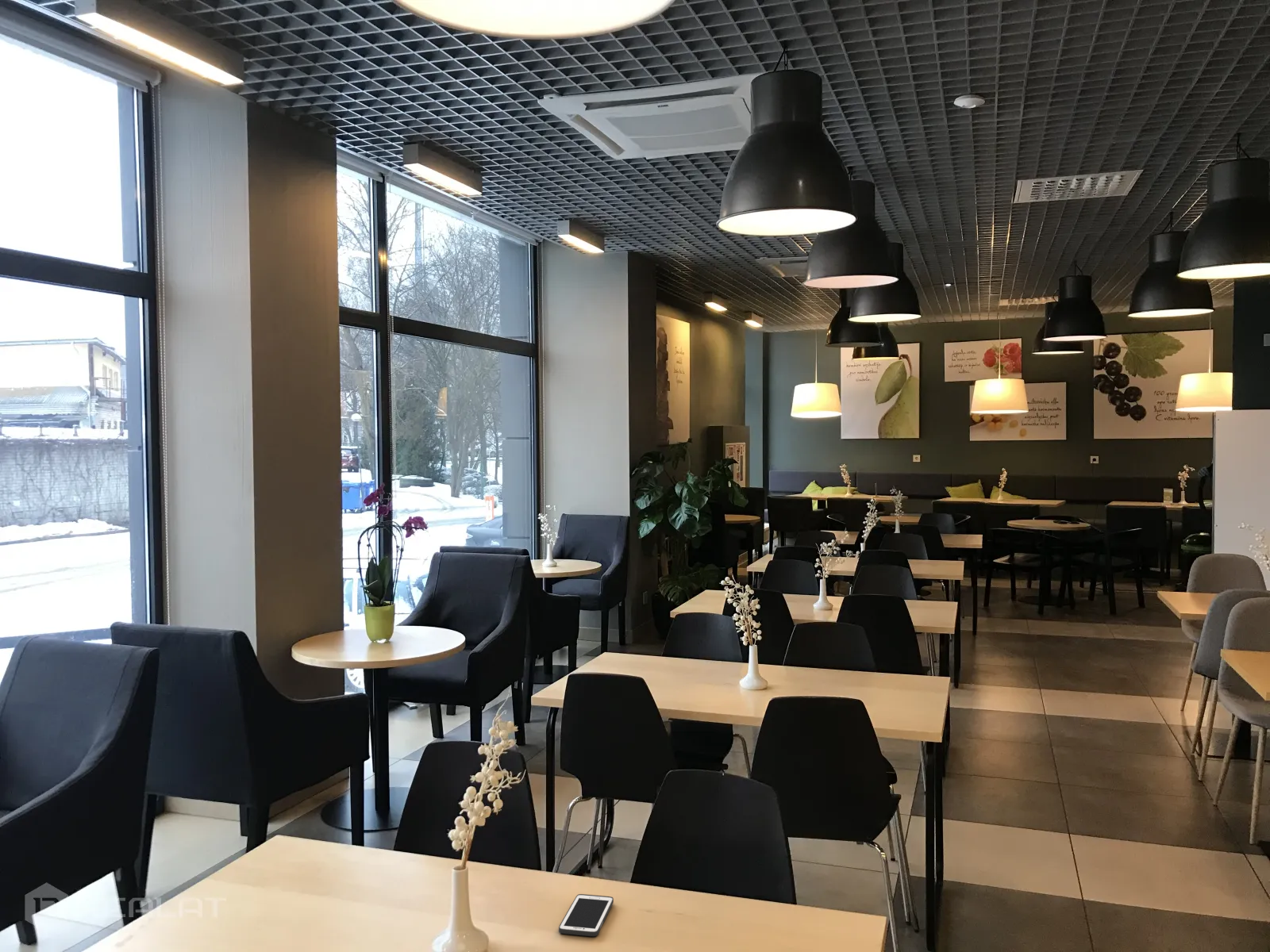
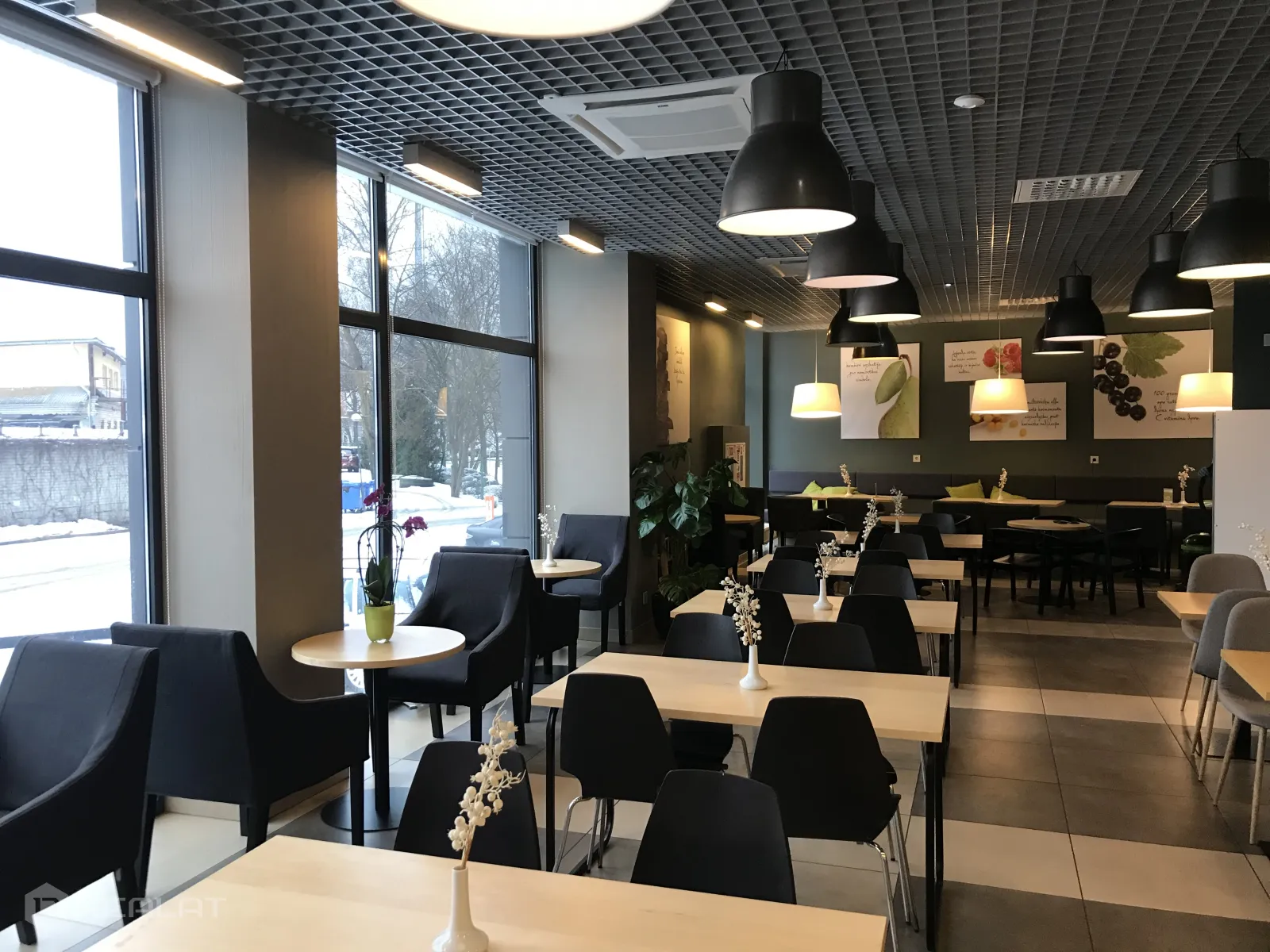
- cell phone (587, 914)
